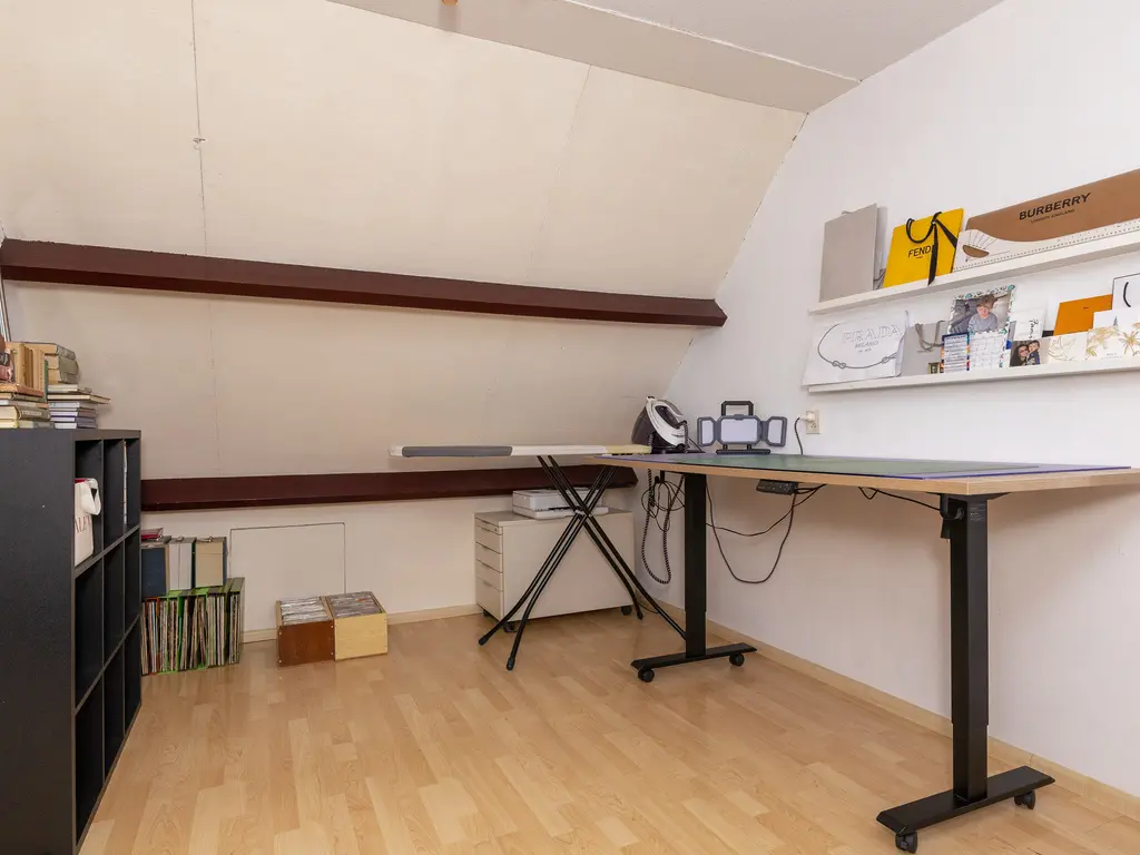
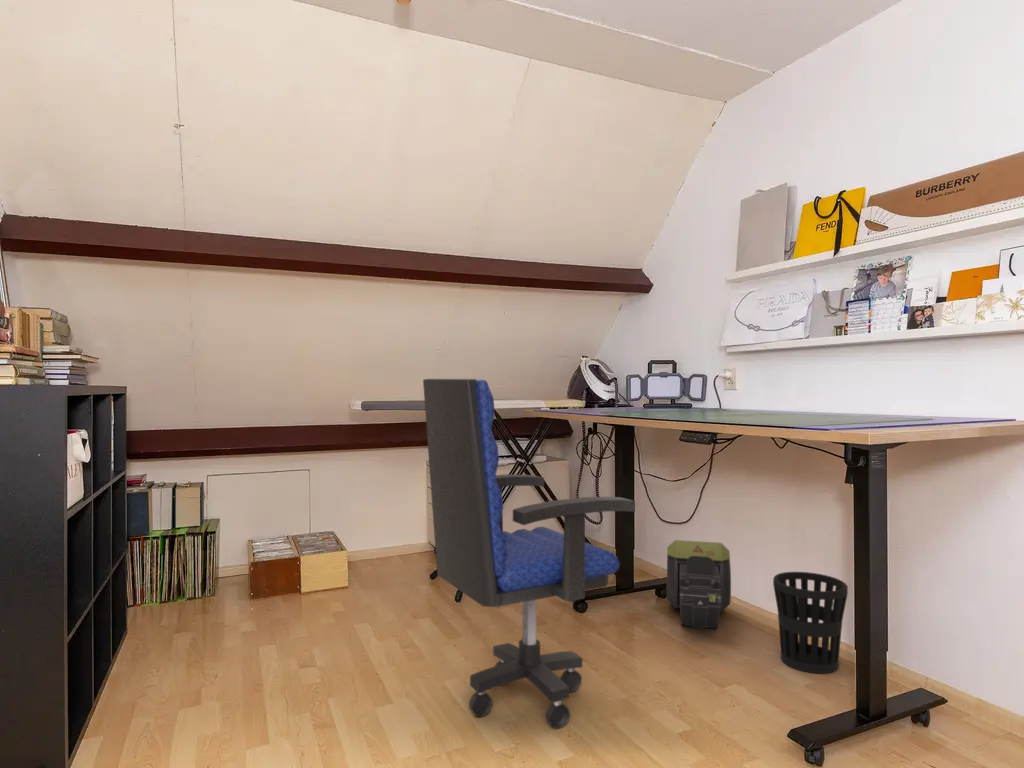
+ backpack (700, 582)
+ wastebasket (809, 622)
+ office chair (516, 542)
